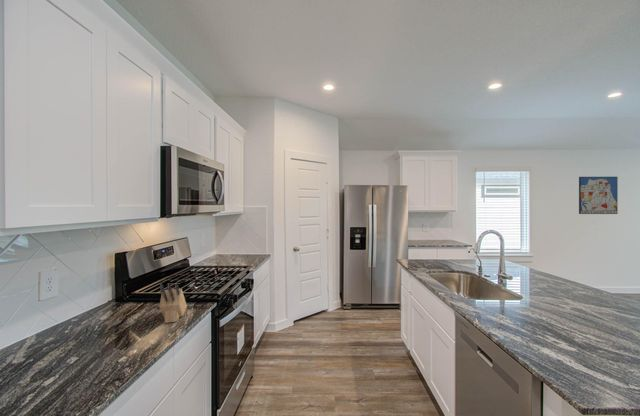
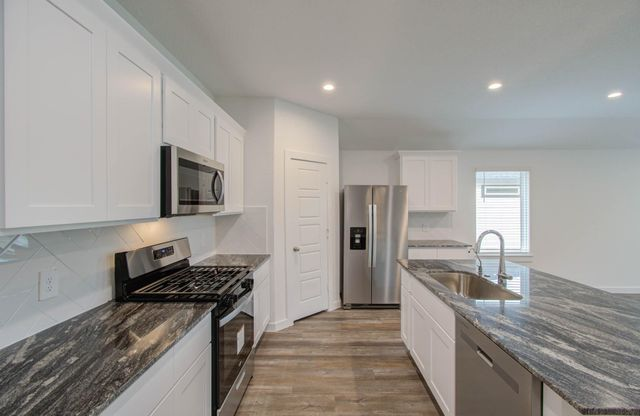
- wall art (598, 195)
- knife block (173, 297)
